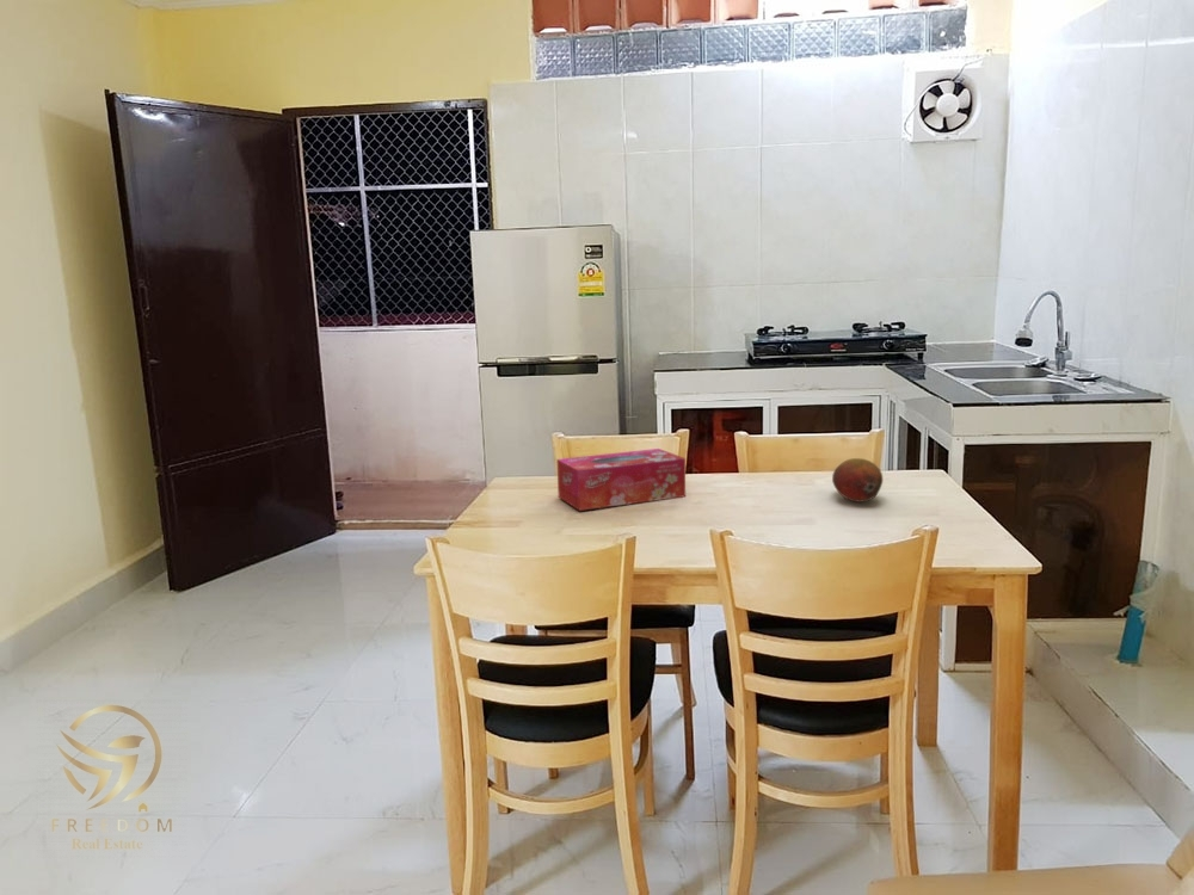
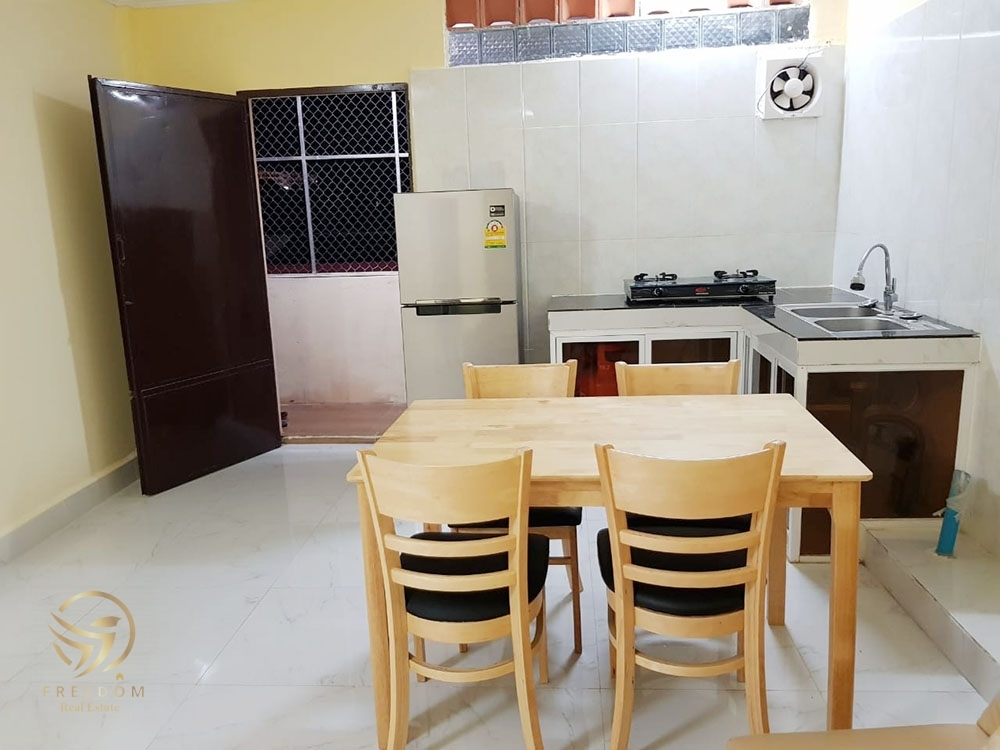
- fruit (856, 479)
- tissue box (621, 477)
